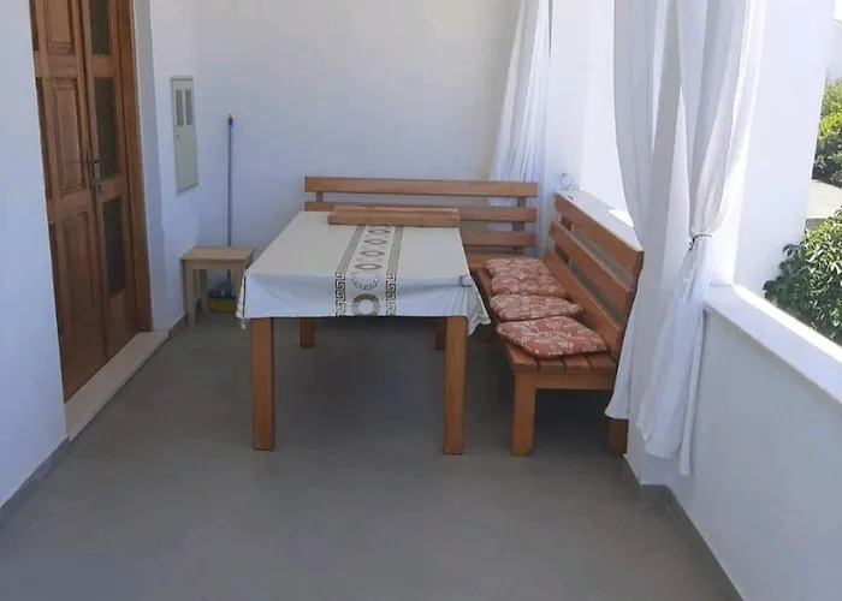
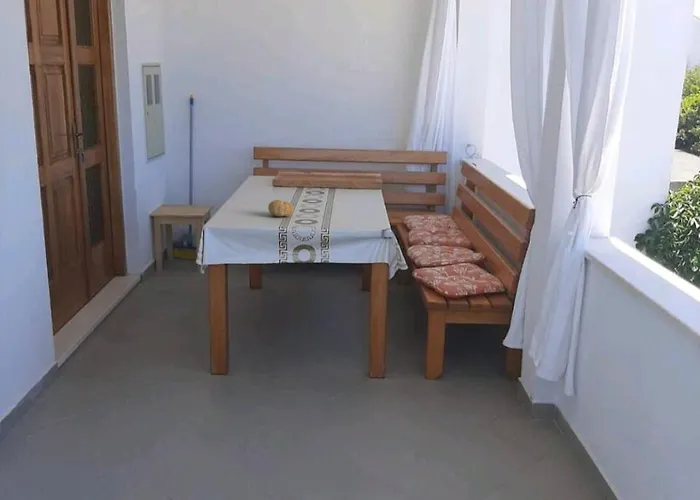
+ fruit (280, 207)
